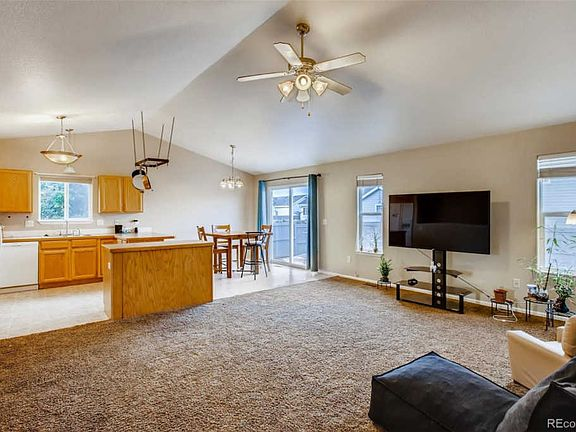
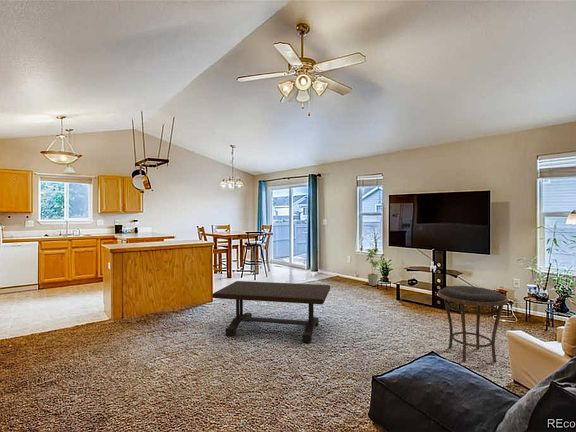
+ coffee table (274, 301)
+ side table (476, 322)
+ house plant (373, 266)
